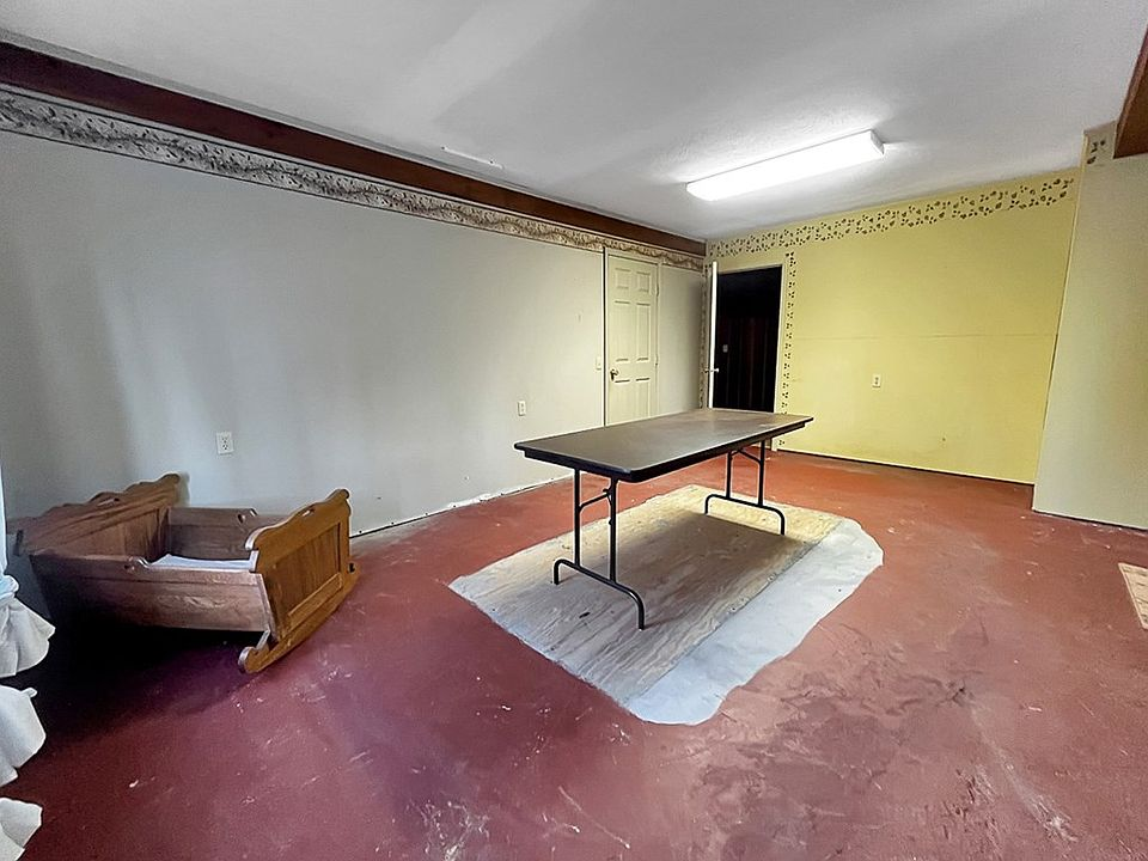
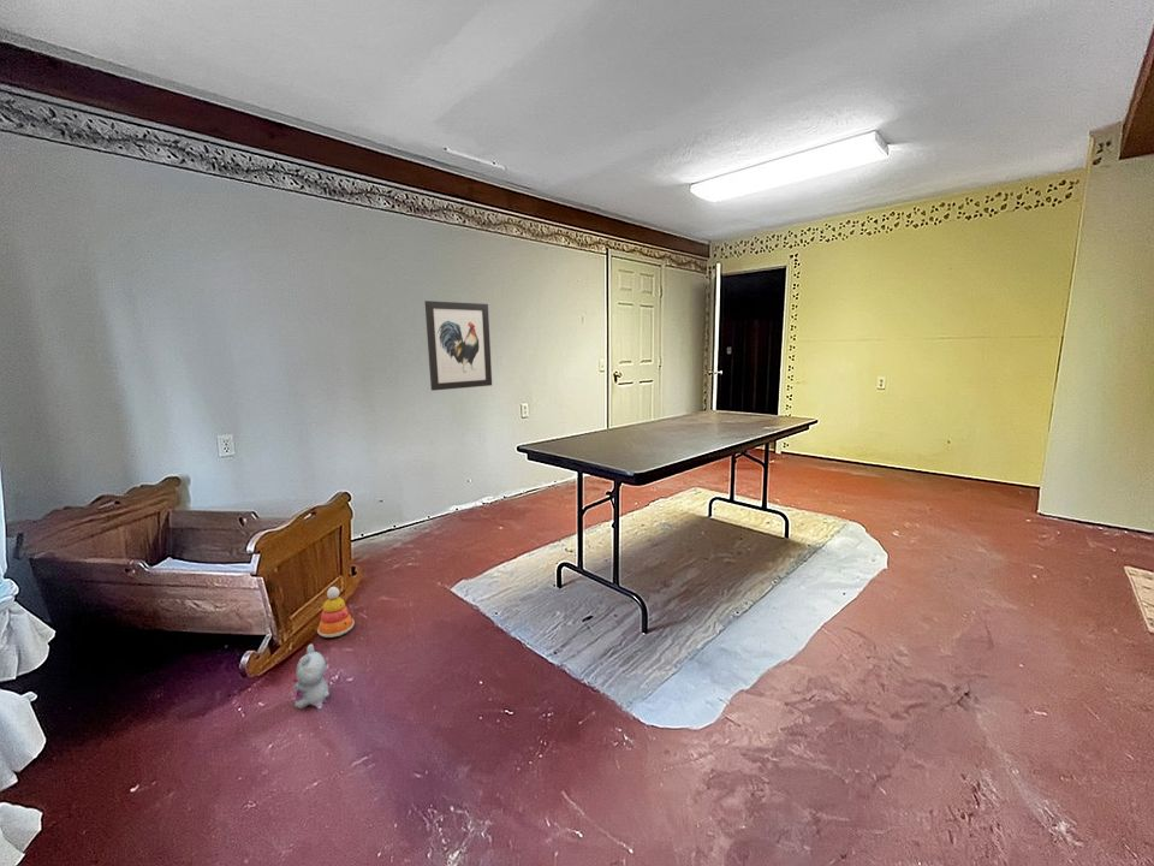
+ stacking toy (333, 609)
+ wall art (460, 345)
+ plush toy (310, 674)
